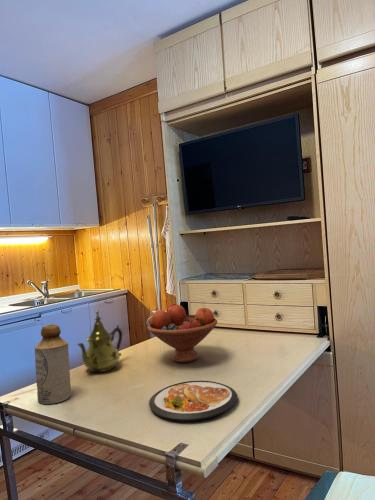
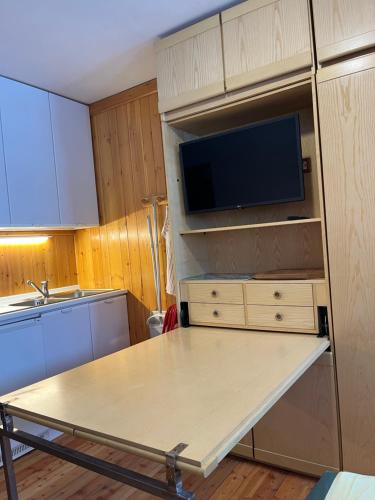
- teapot (100, 339)
- bottle (52, 361)
- fruit bowl (183, 333)
- dish (192, 396)
